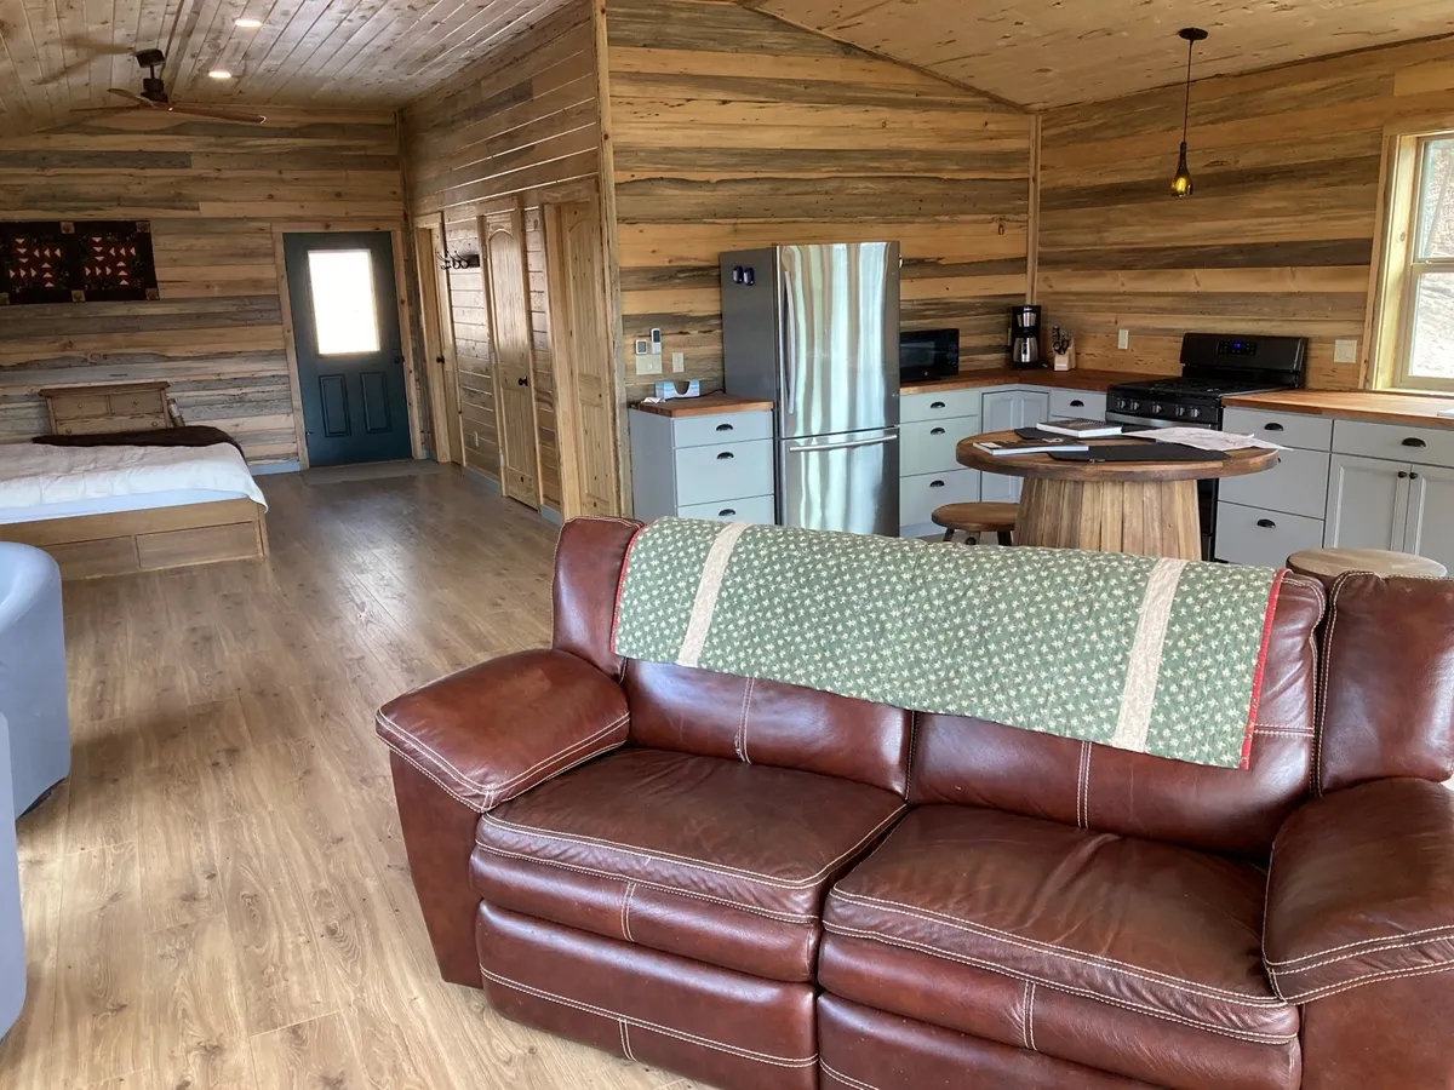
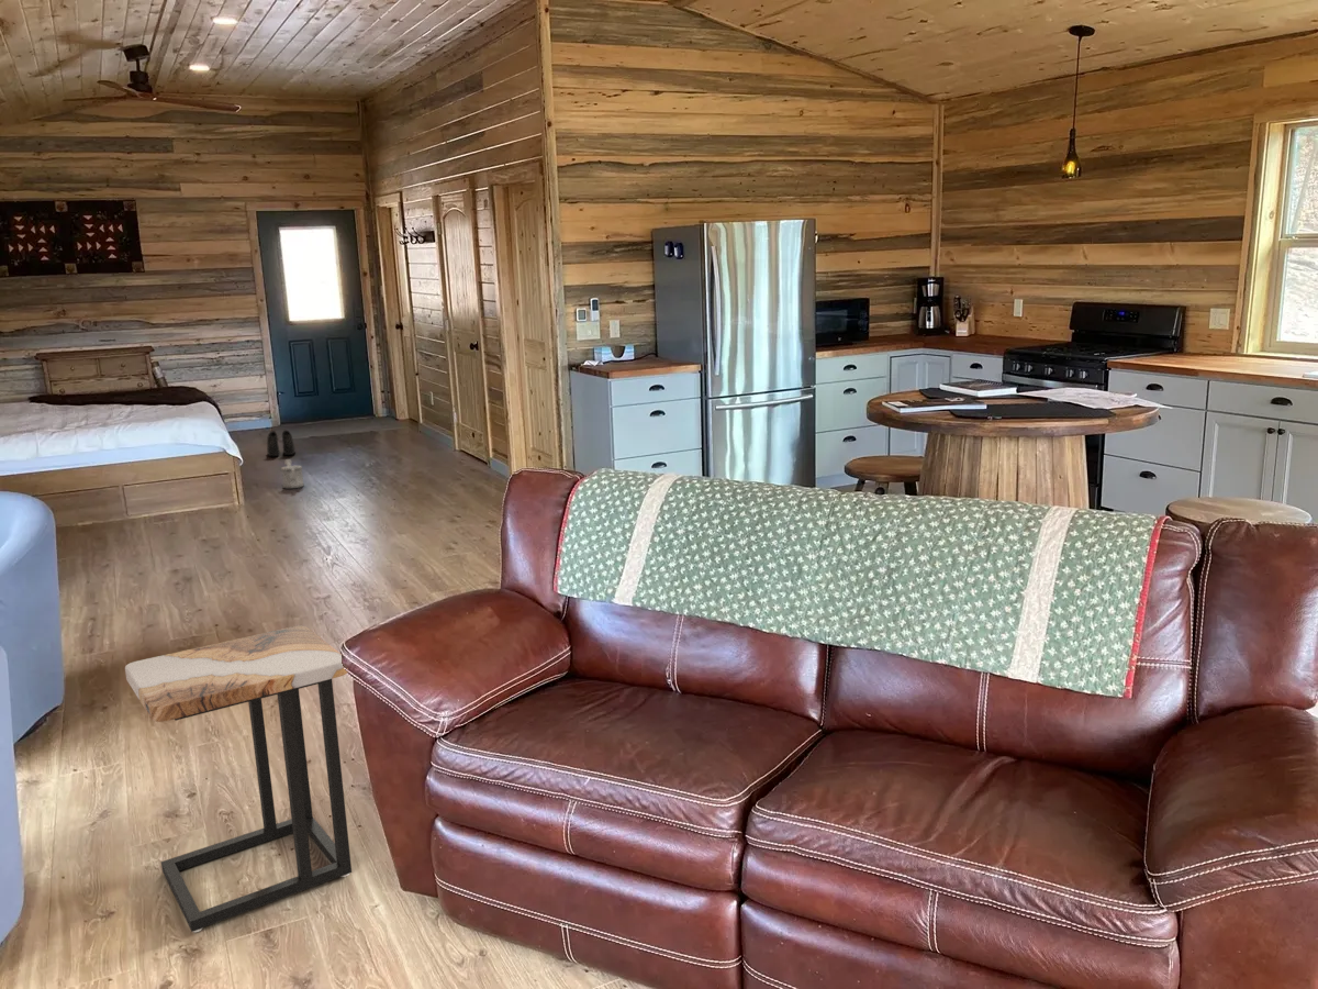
+ watering can (291, 474)
+ side table (256, 766)
+ boots (282, 441)
